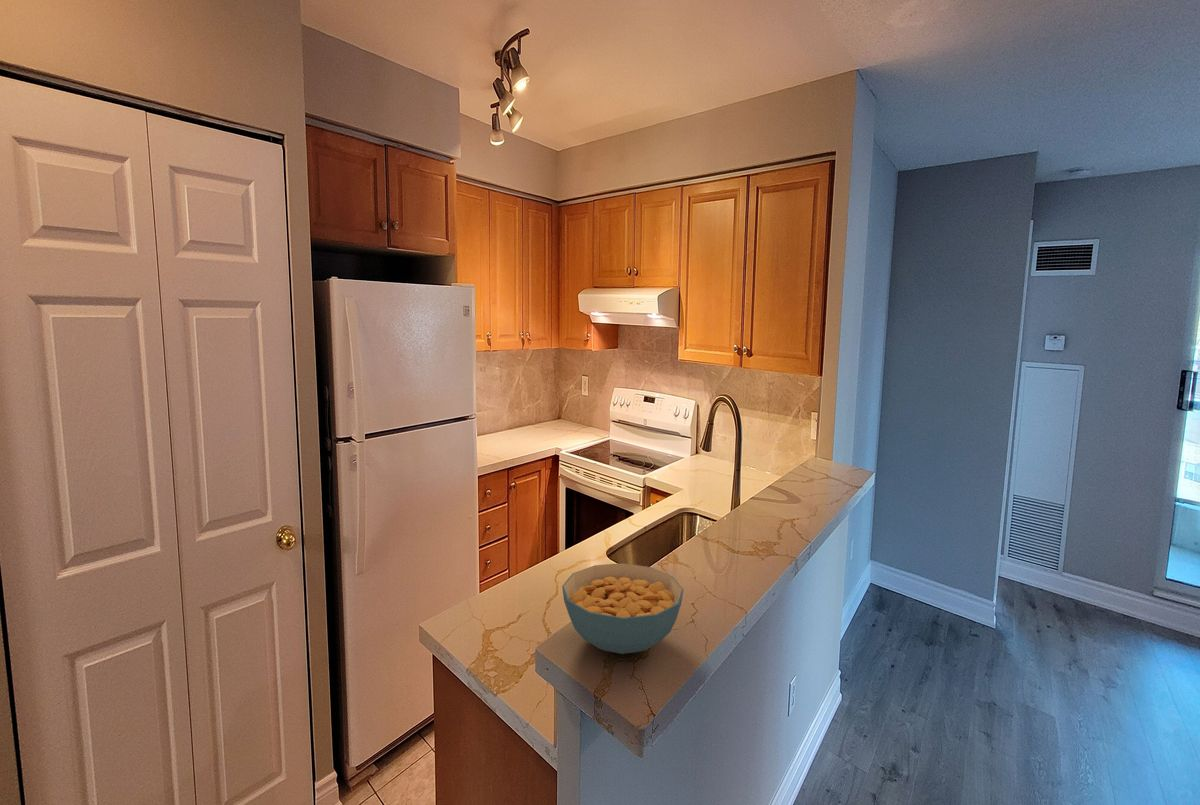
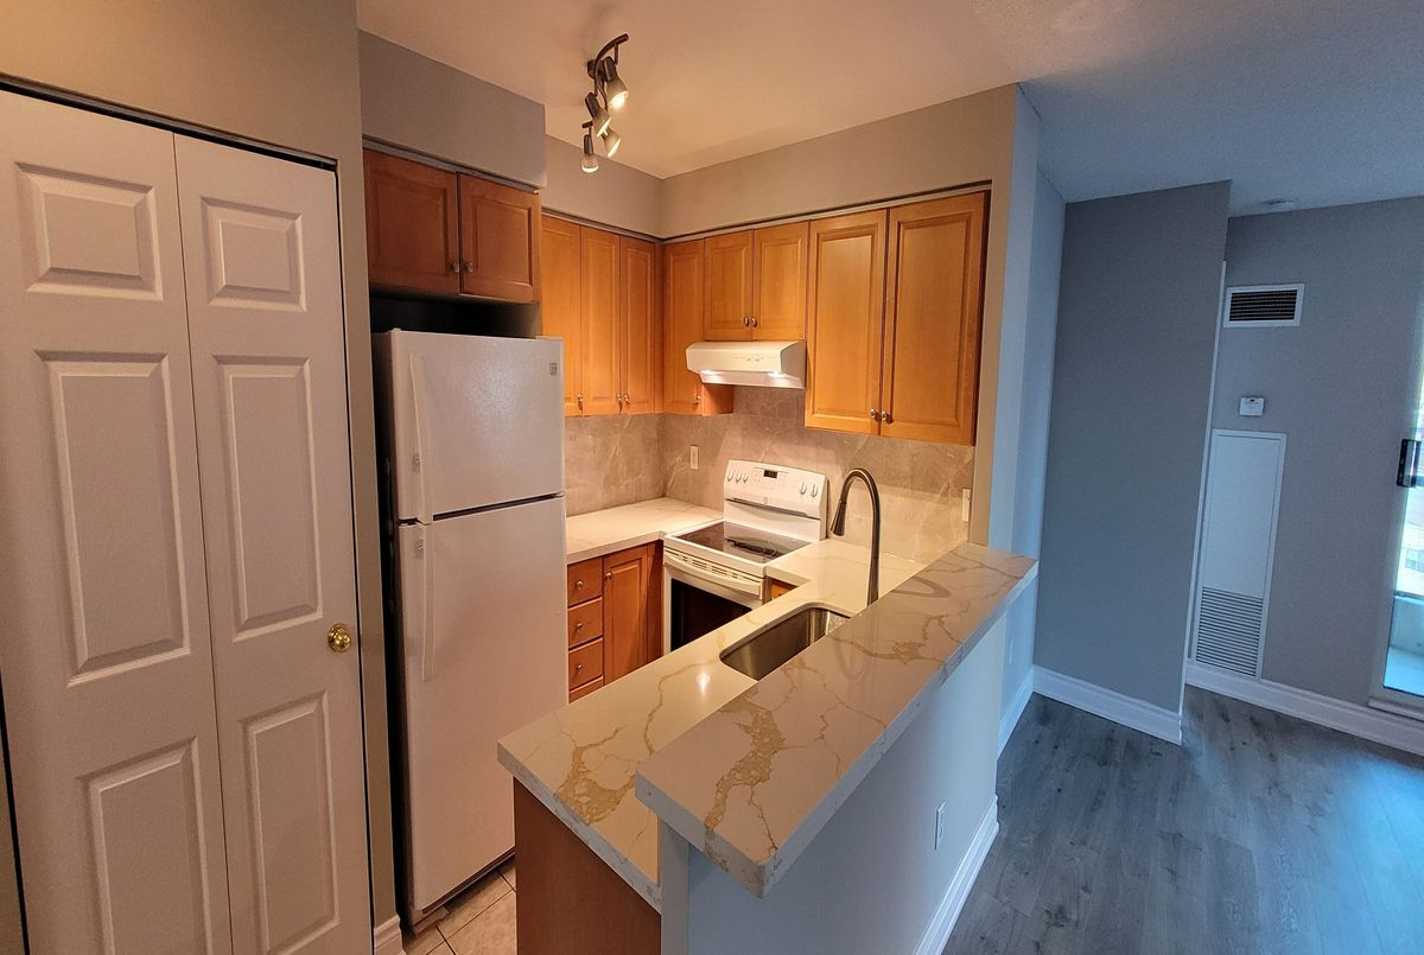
- cereal bowl (622, 615)
